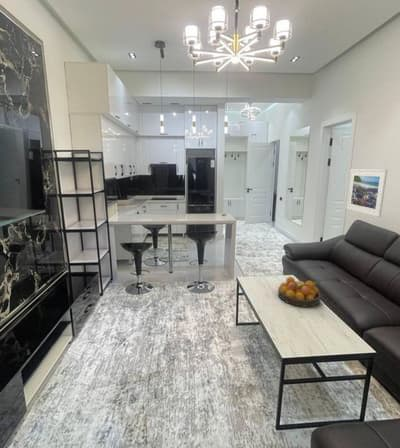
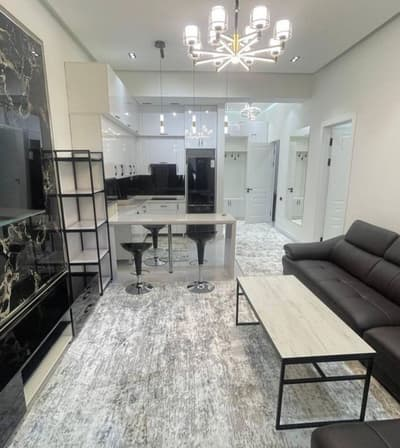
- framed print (364, 191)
- fruit bowl (299, 288)
